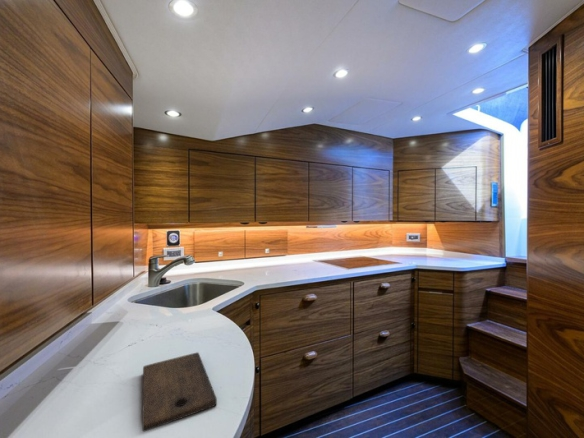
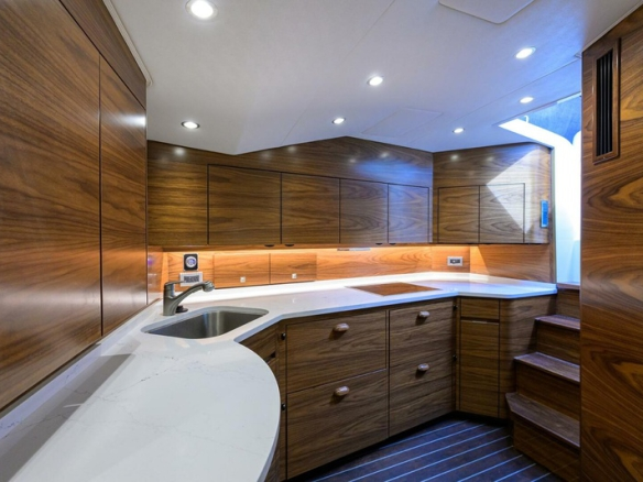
- cutting board (176, 383)
